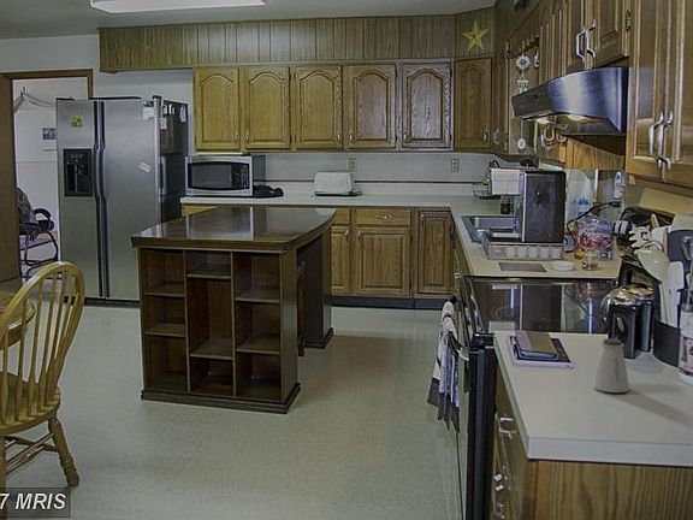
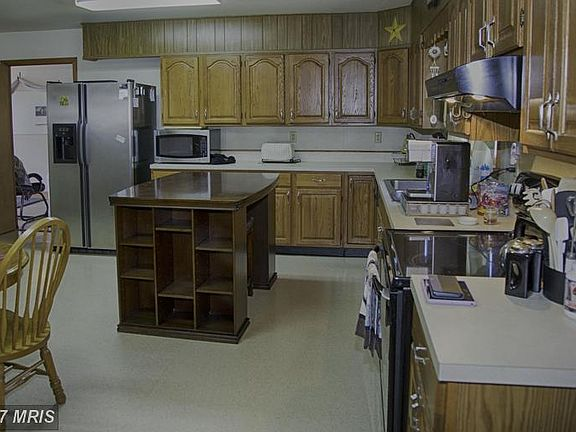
- saltshaker (611, 364)
